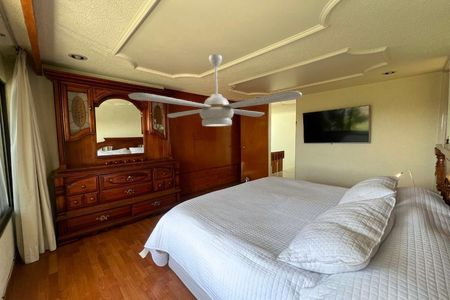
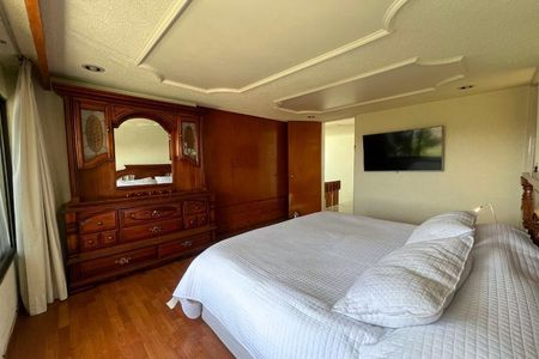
- ceiling fan (216, 91)
